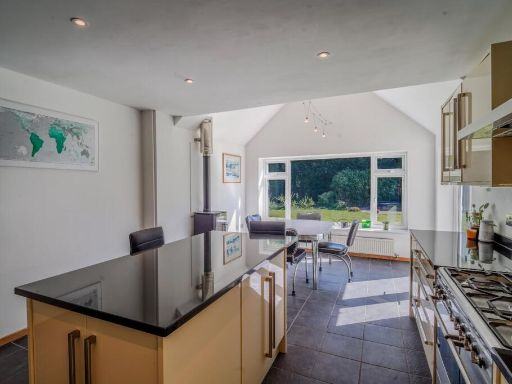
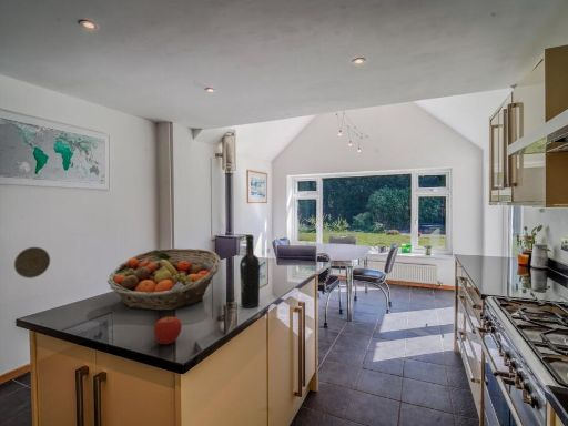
+ wine bottle (250, 270)
+ apple (168, 329)
+ fruit basket (166, 276)
+ decorative plate (32, 262)
